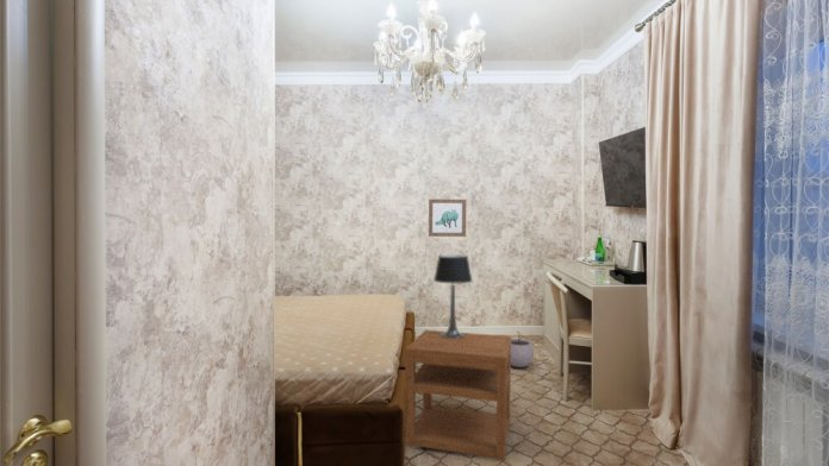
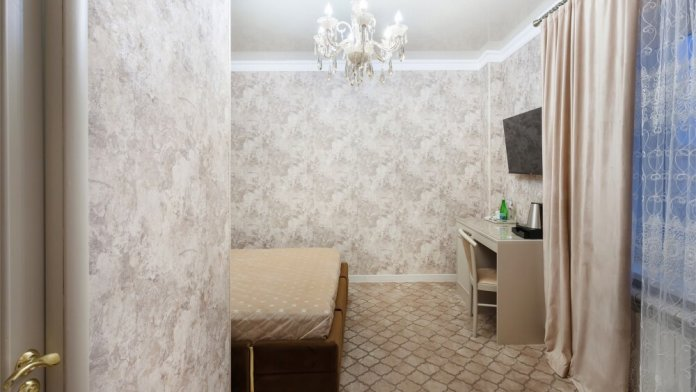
- nightstand (460, 388)
- plant pot (518, 348)
- table lamp (453, 295)
- wall art (447, 218)
